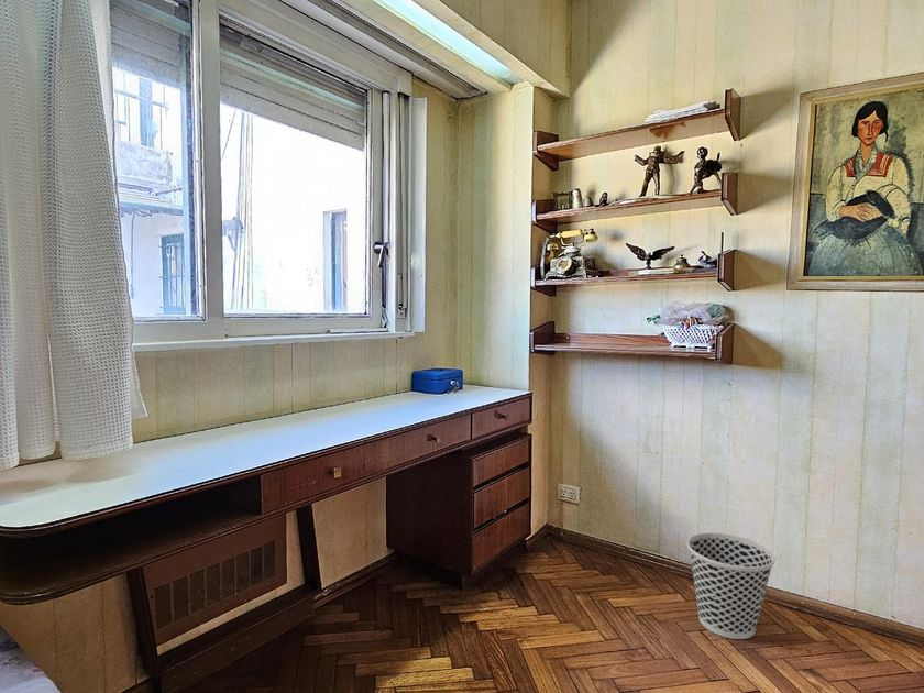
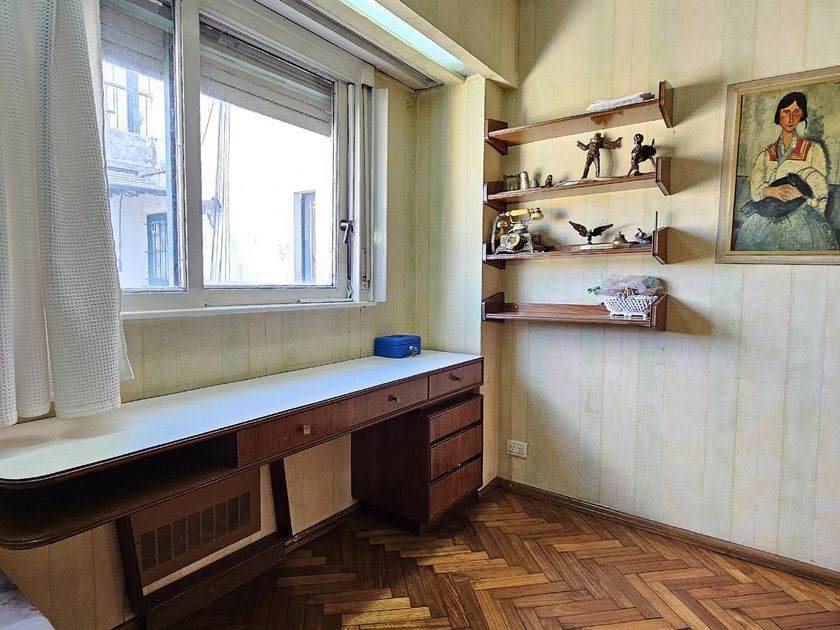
- wastebasket (727, 586)
